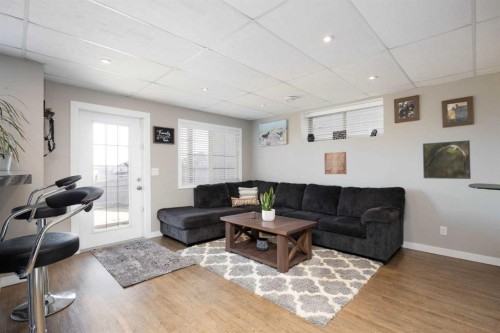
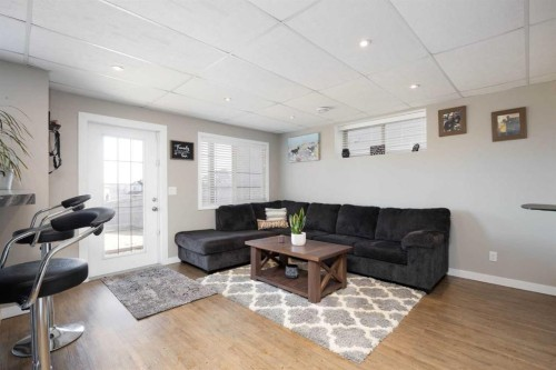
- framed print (445, 160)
- wall art (335, 163)
